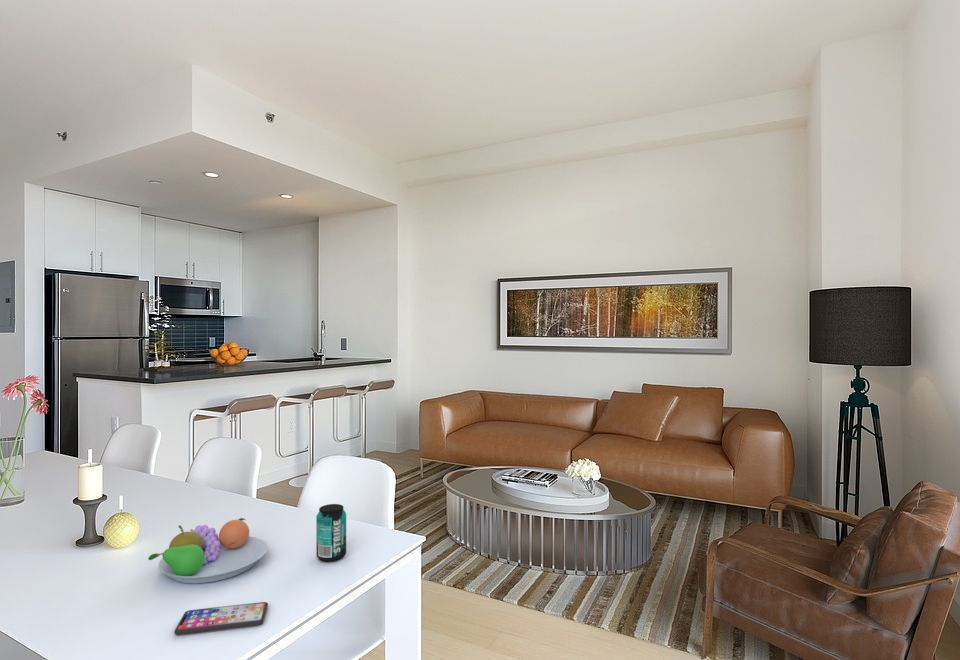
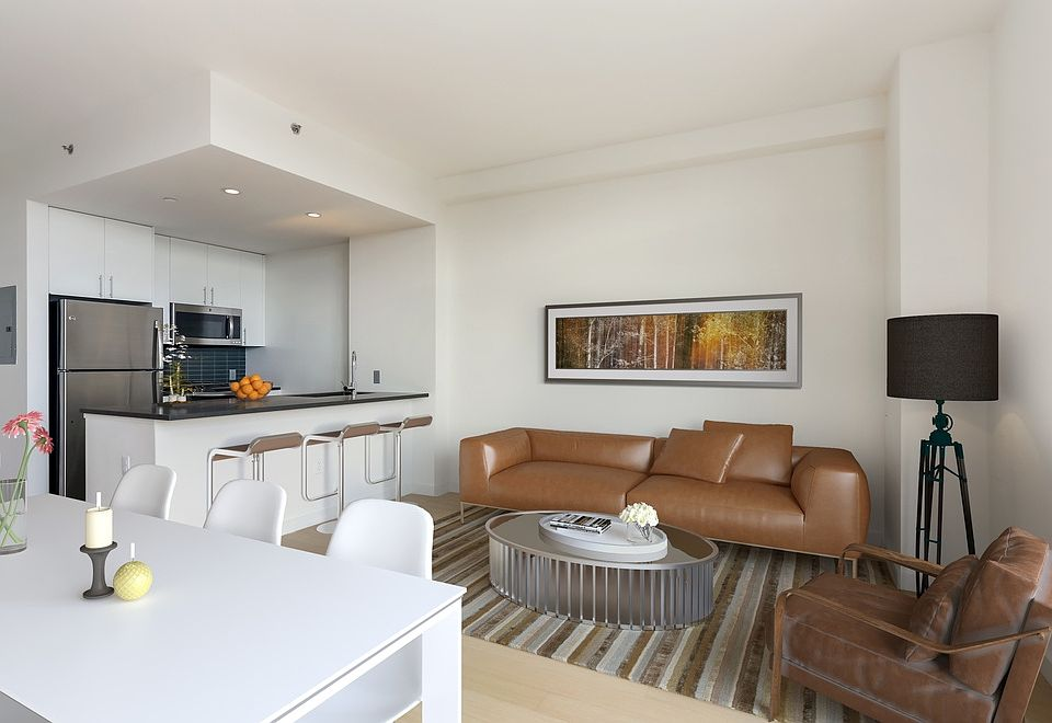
- beverage can (331, 532)
- fruit bowl (210, 546)
- smartphone (223, 617)
